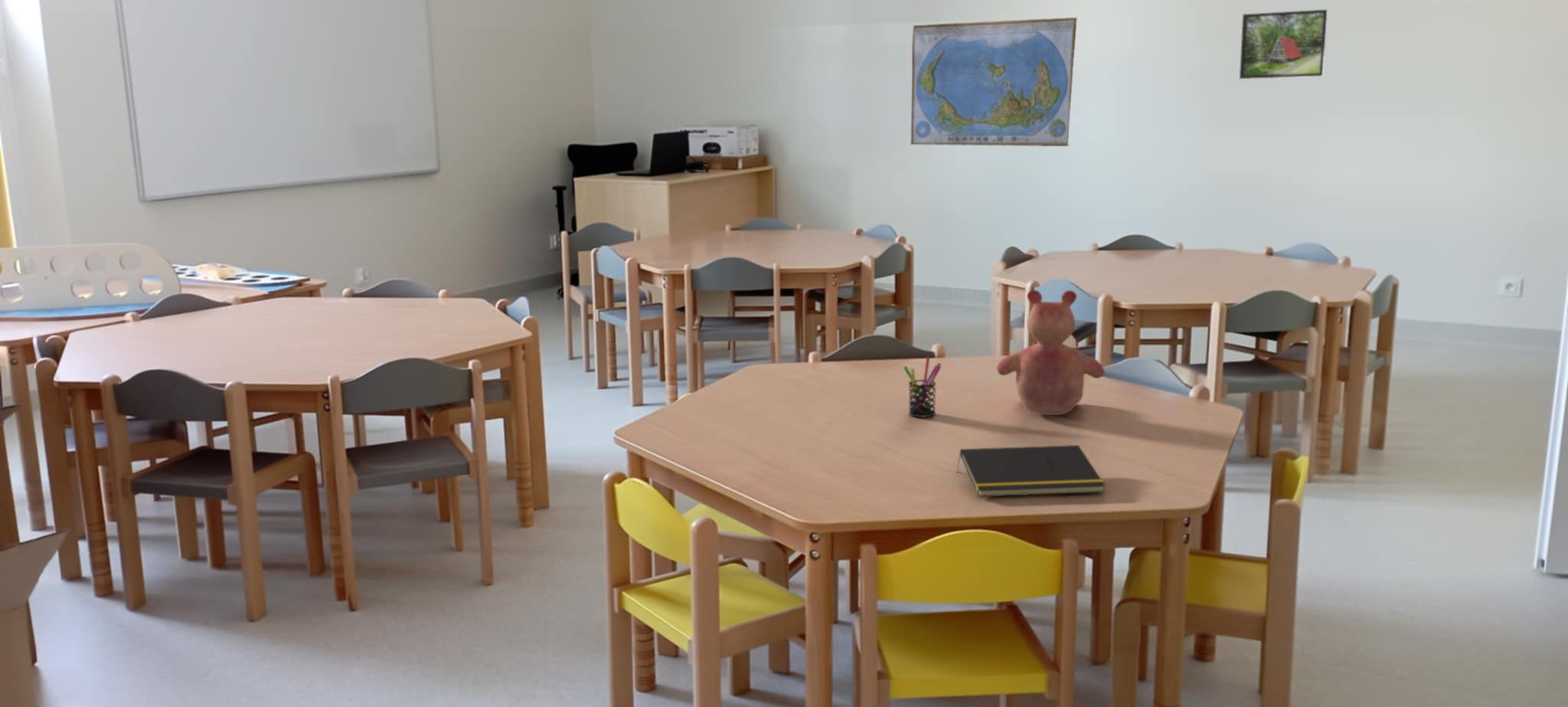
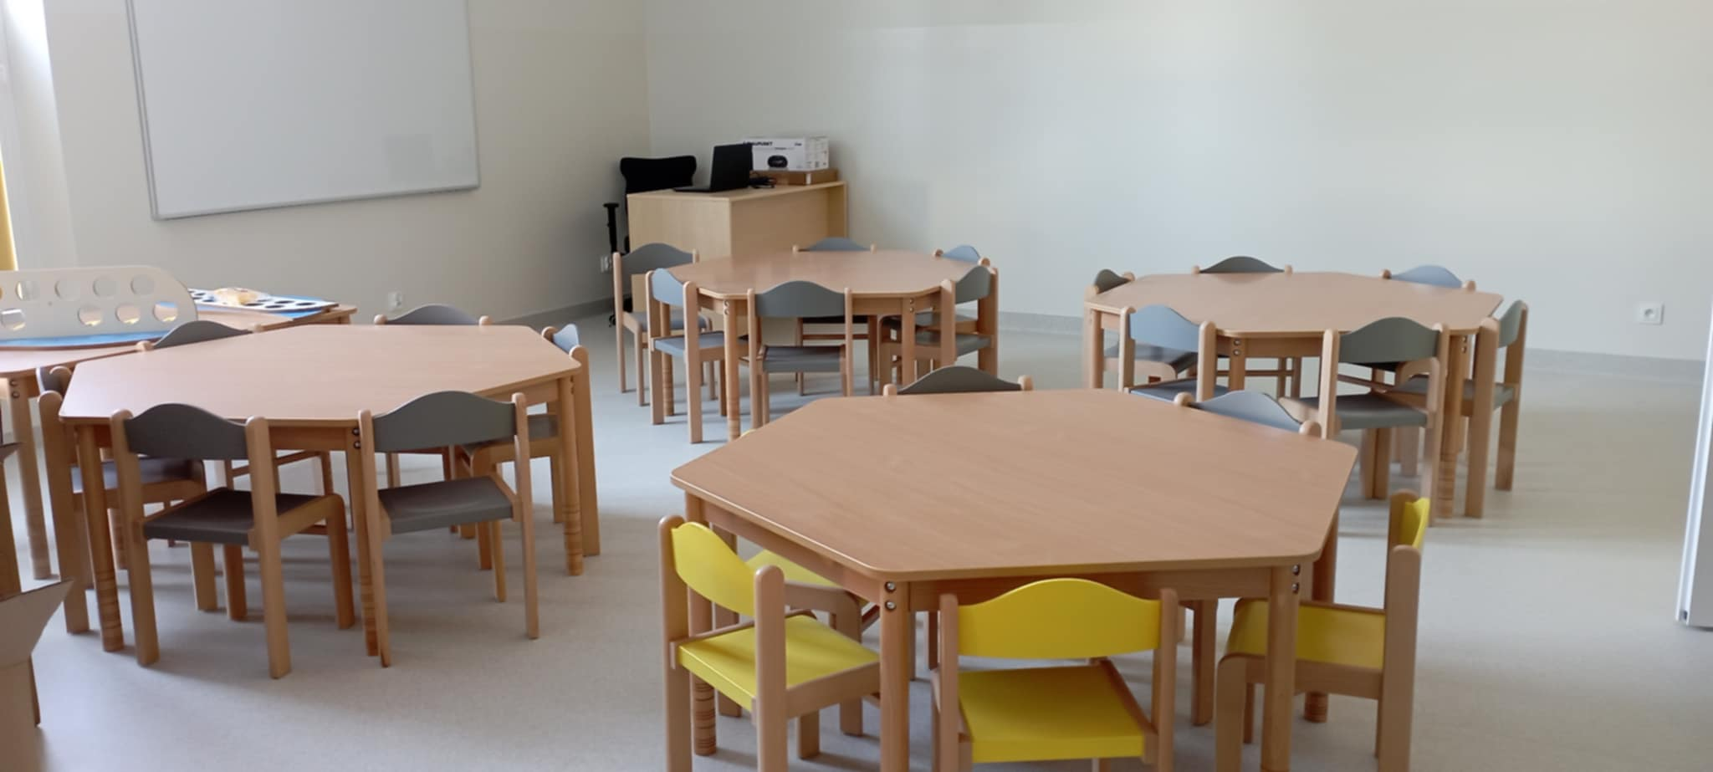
- world map (989, 83)
- notepad (1030, 470)
- pen holder (920, 386)
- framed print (1282, 44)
- teddy bear (1050, 349)
